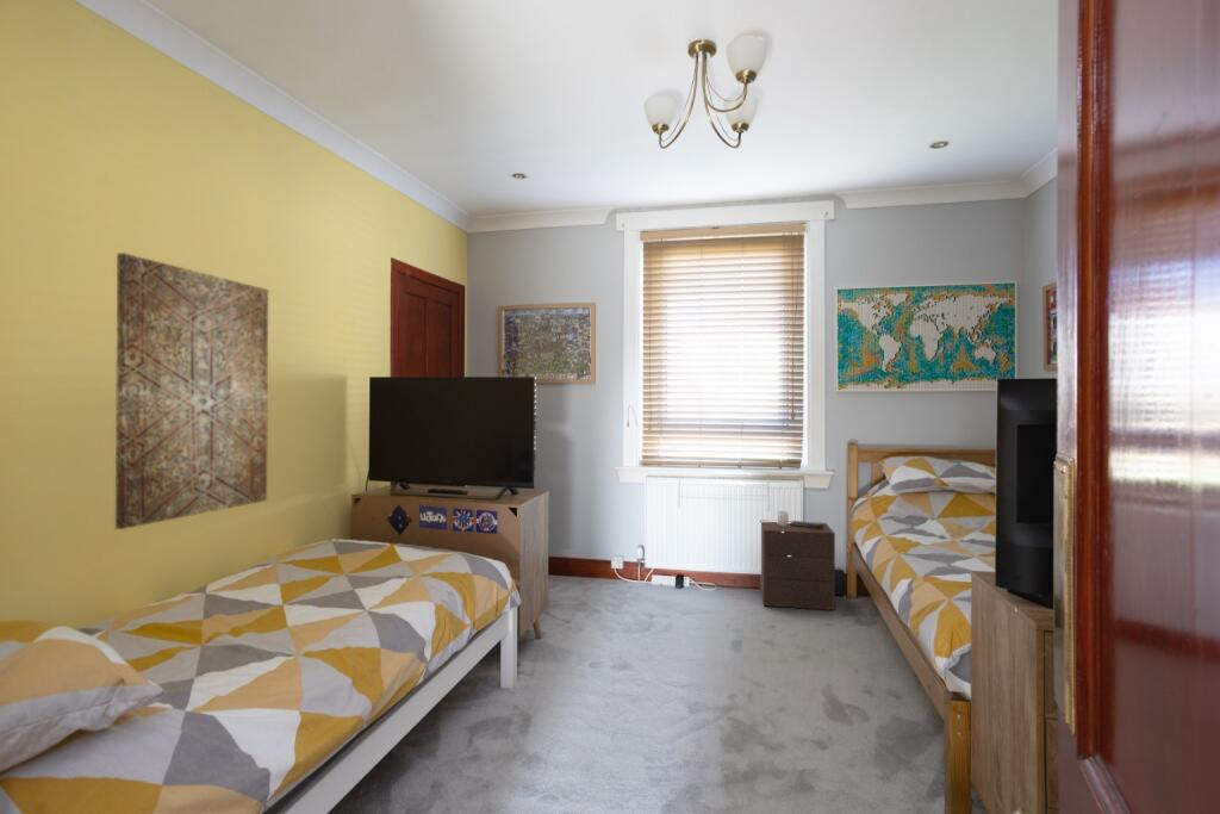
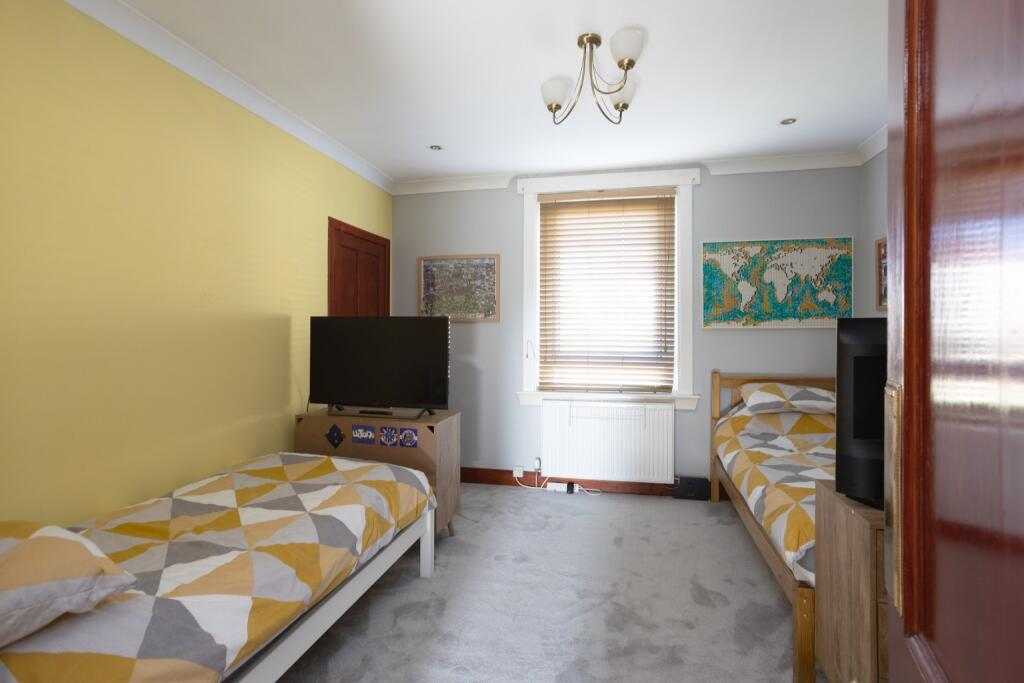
- wall art (201, 393)
- nightstand (795, 555)
